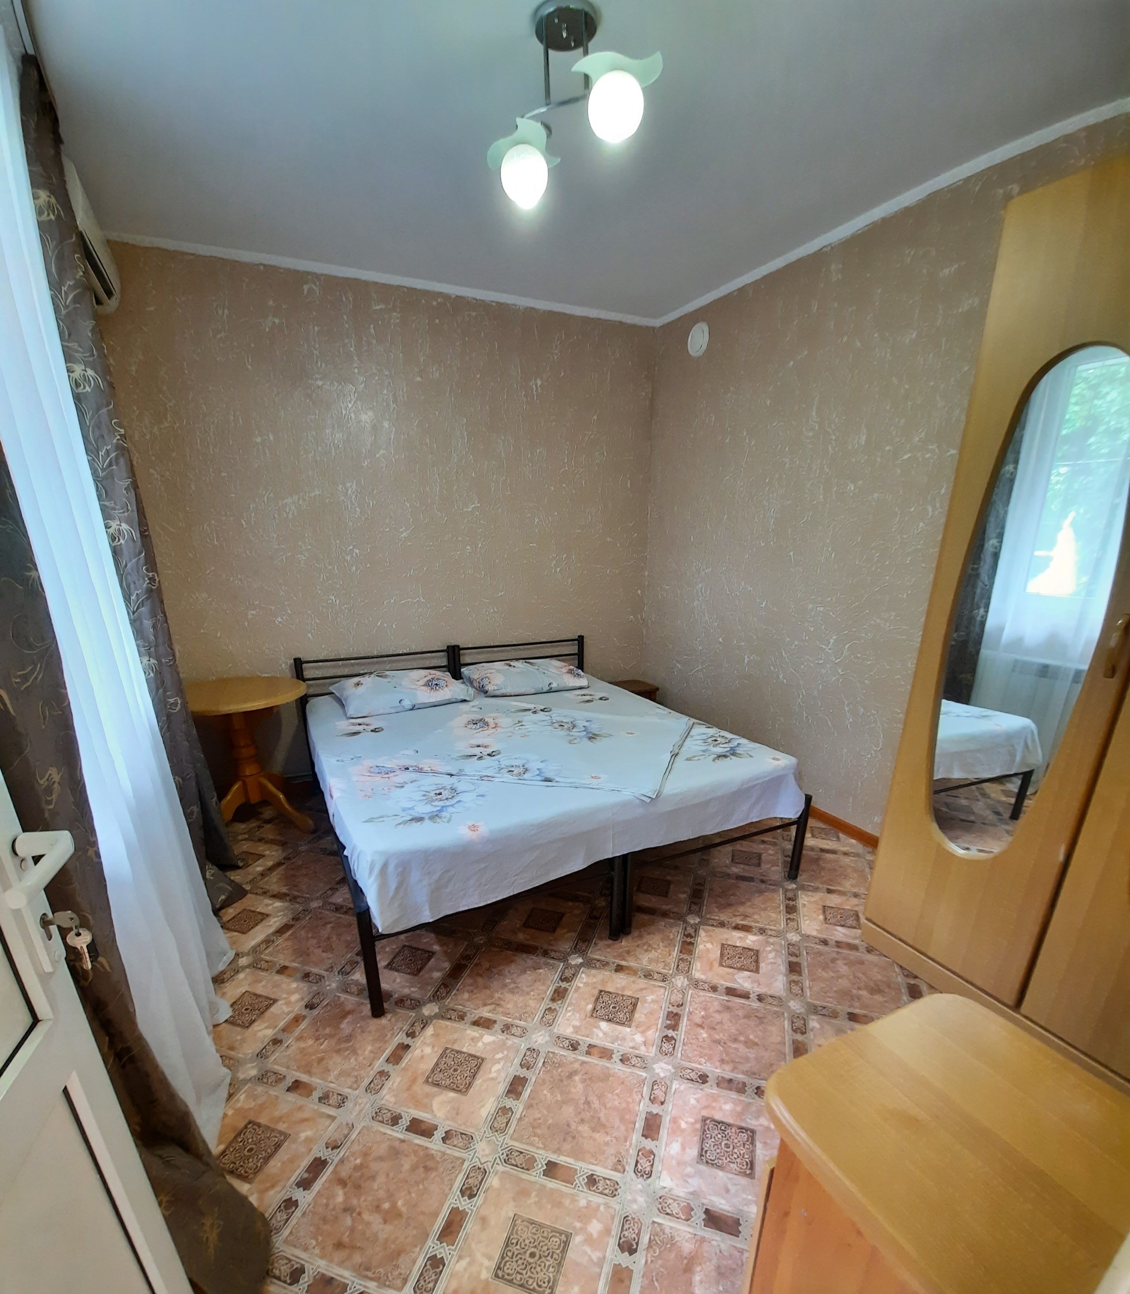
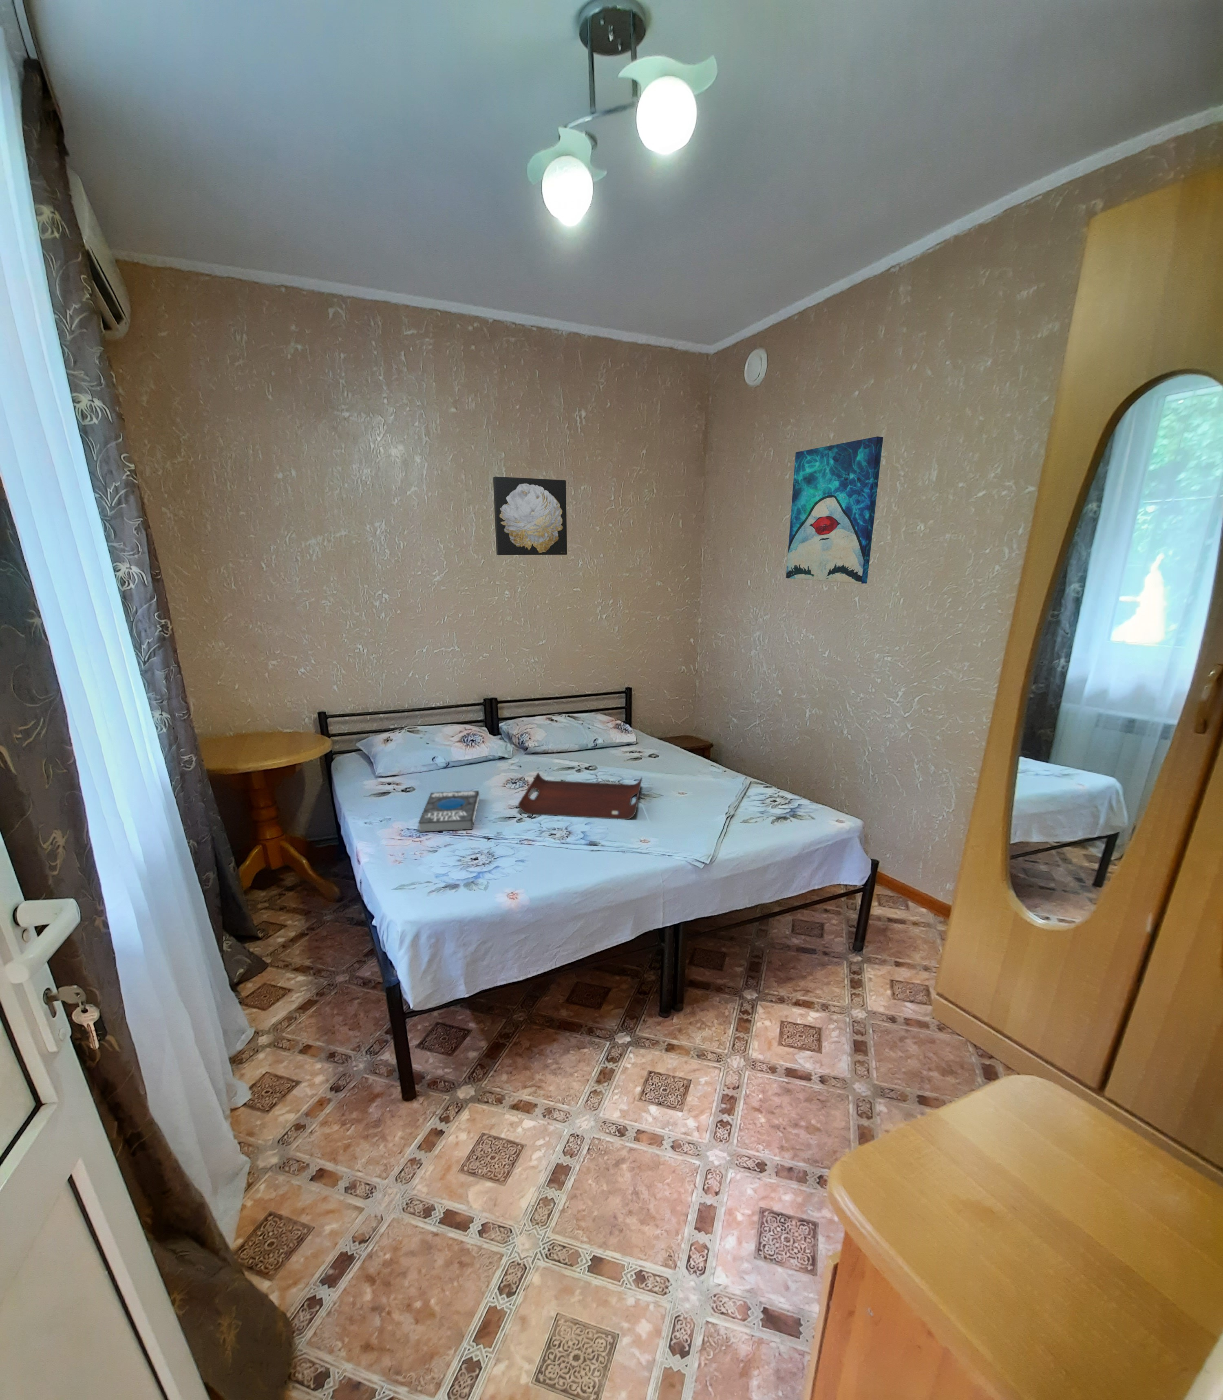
+ wall art (531, 517)
+ wall art (829, 514)
+ serving tray (584, 794)
+ book (450, 810)
